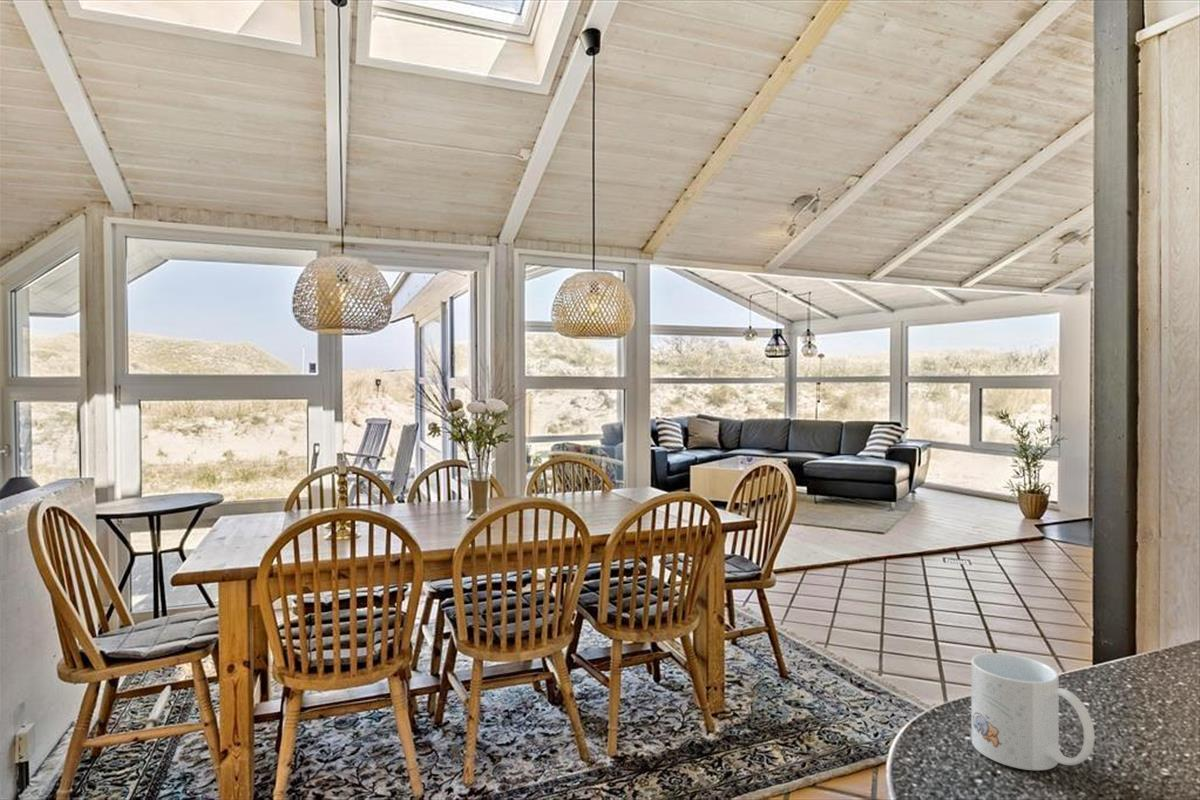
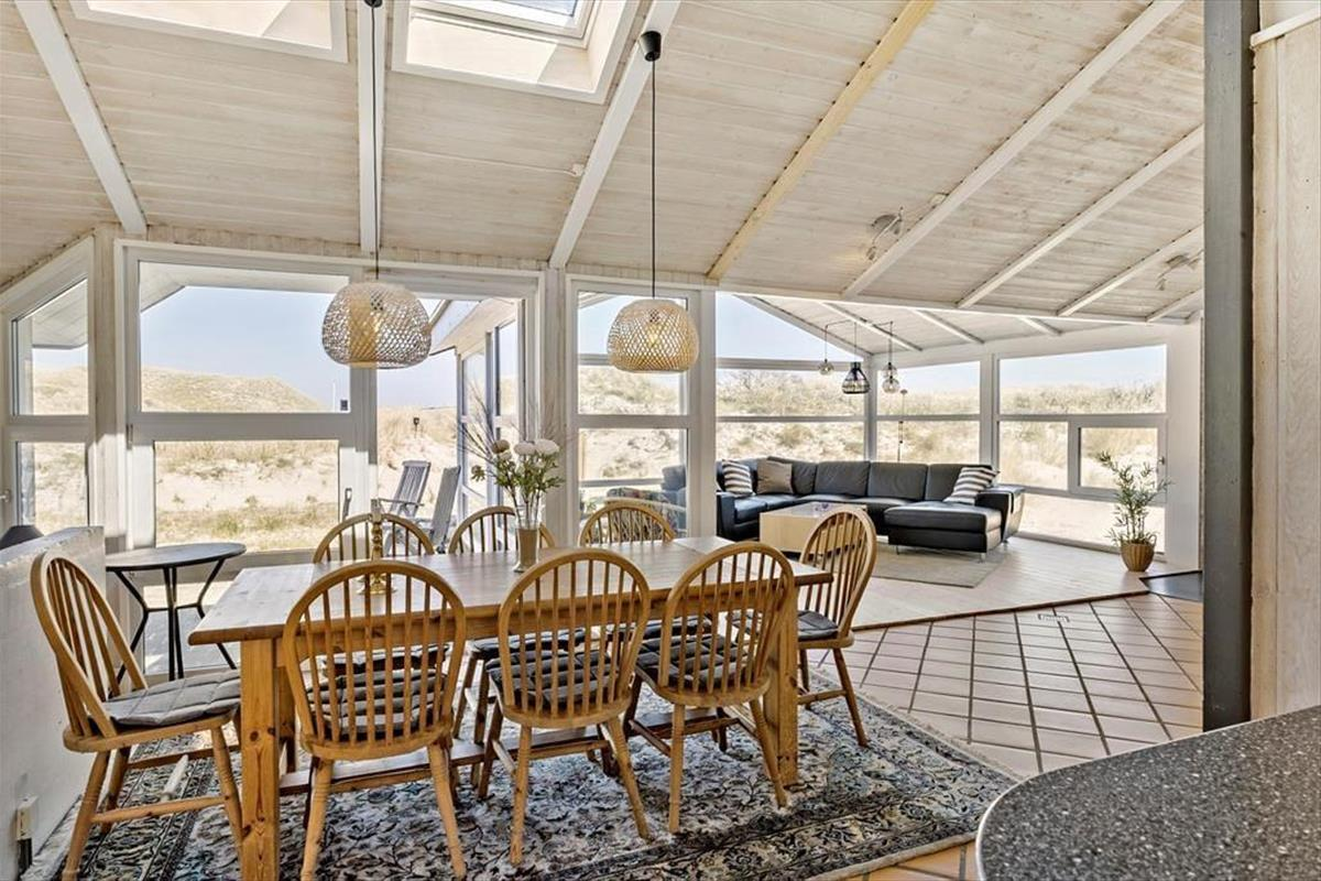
- mug (1031, 715)
